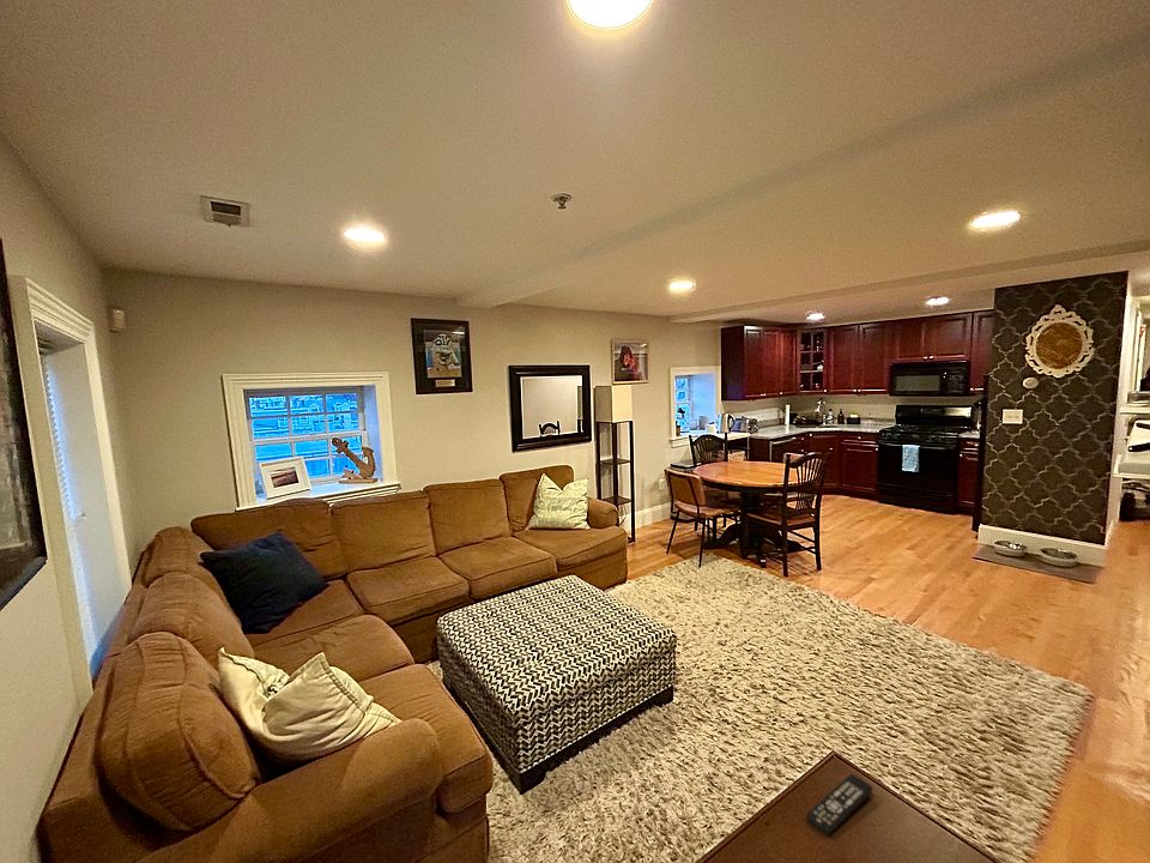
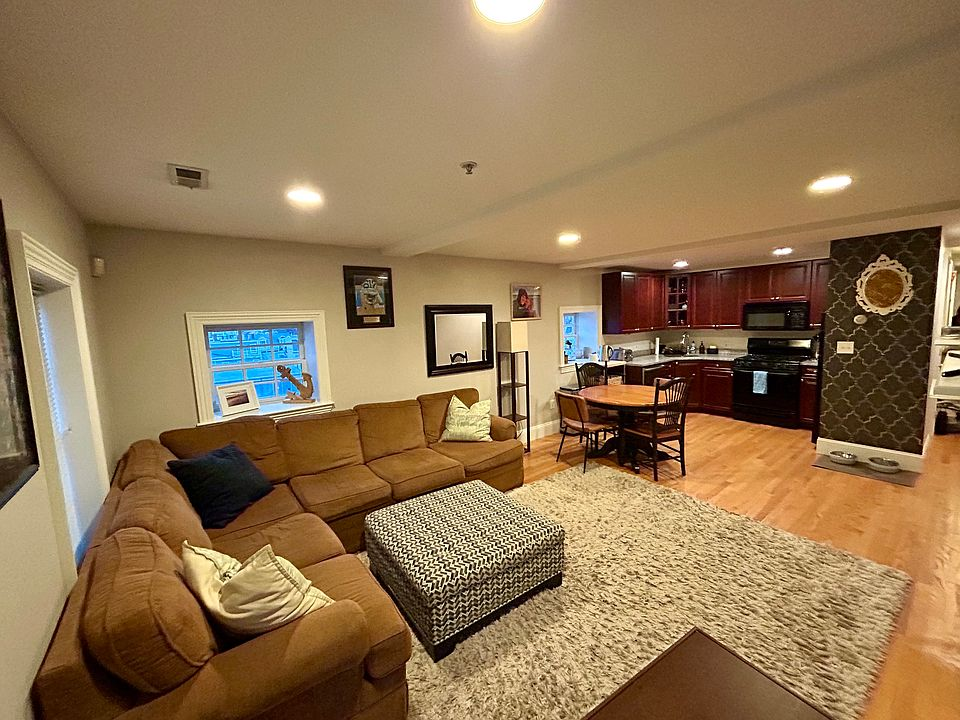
- remote control (840, 803)
